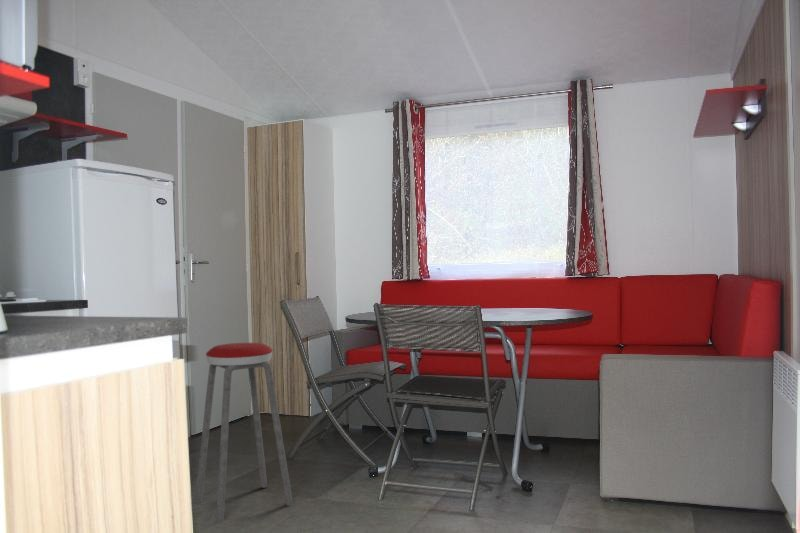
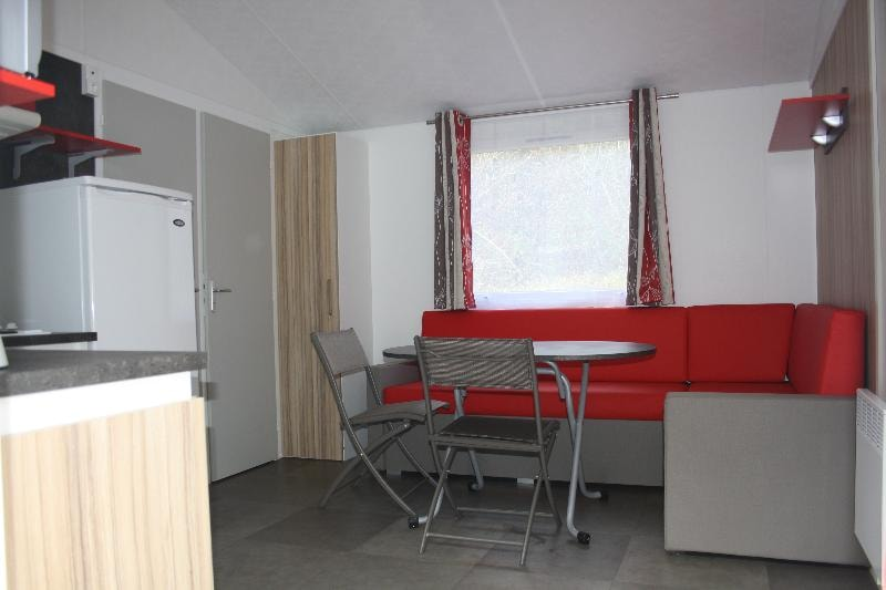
- music stool (228, 424)
